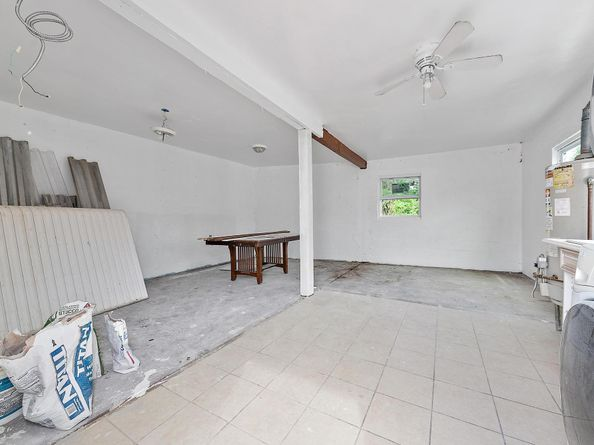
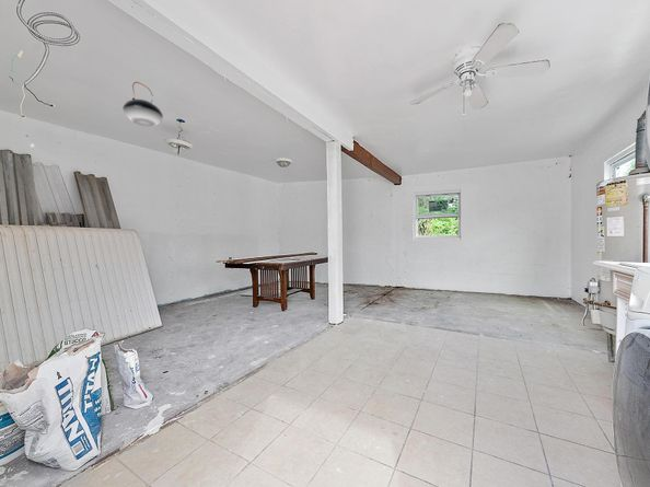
+ pendant light (142, 103)
